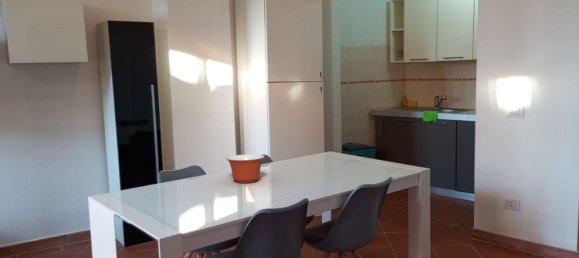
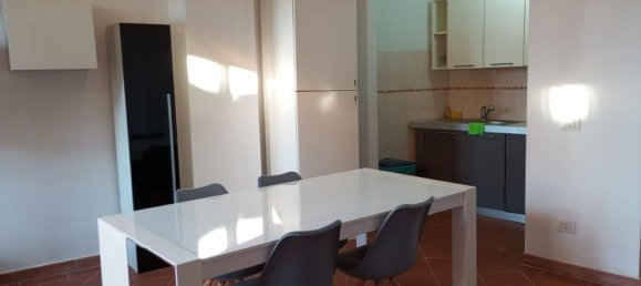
- mixing bowl (246, 169)
